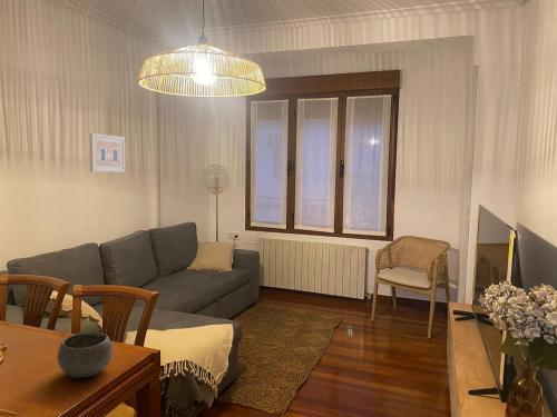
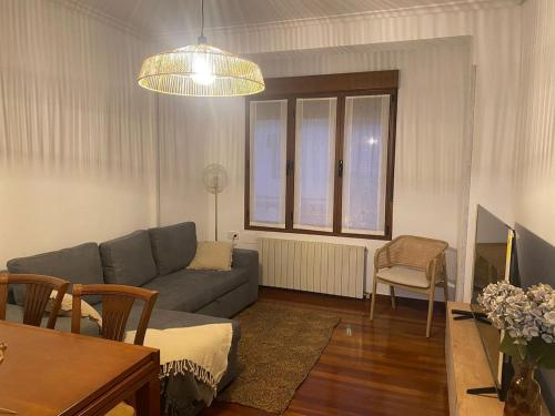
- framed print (108, 153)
- bowl (86, 356)
